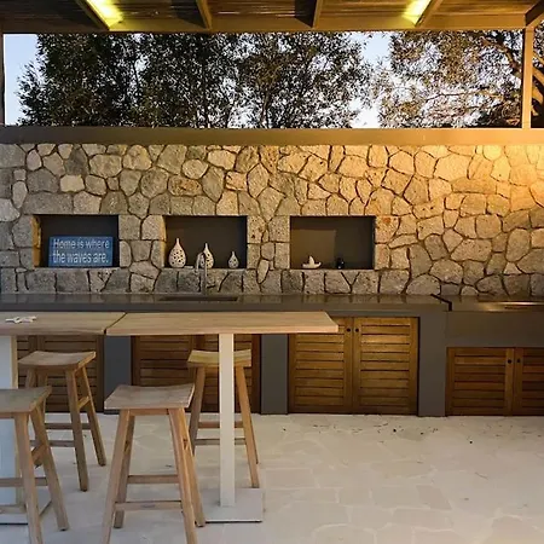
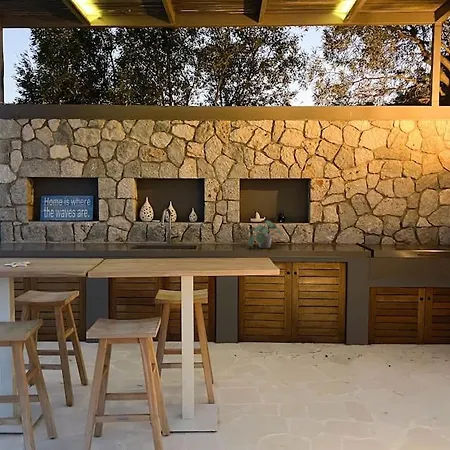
+ potted plant (264, 233)
